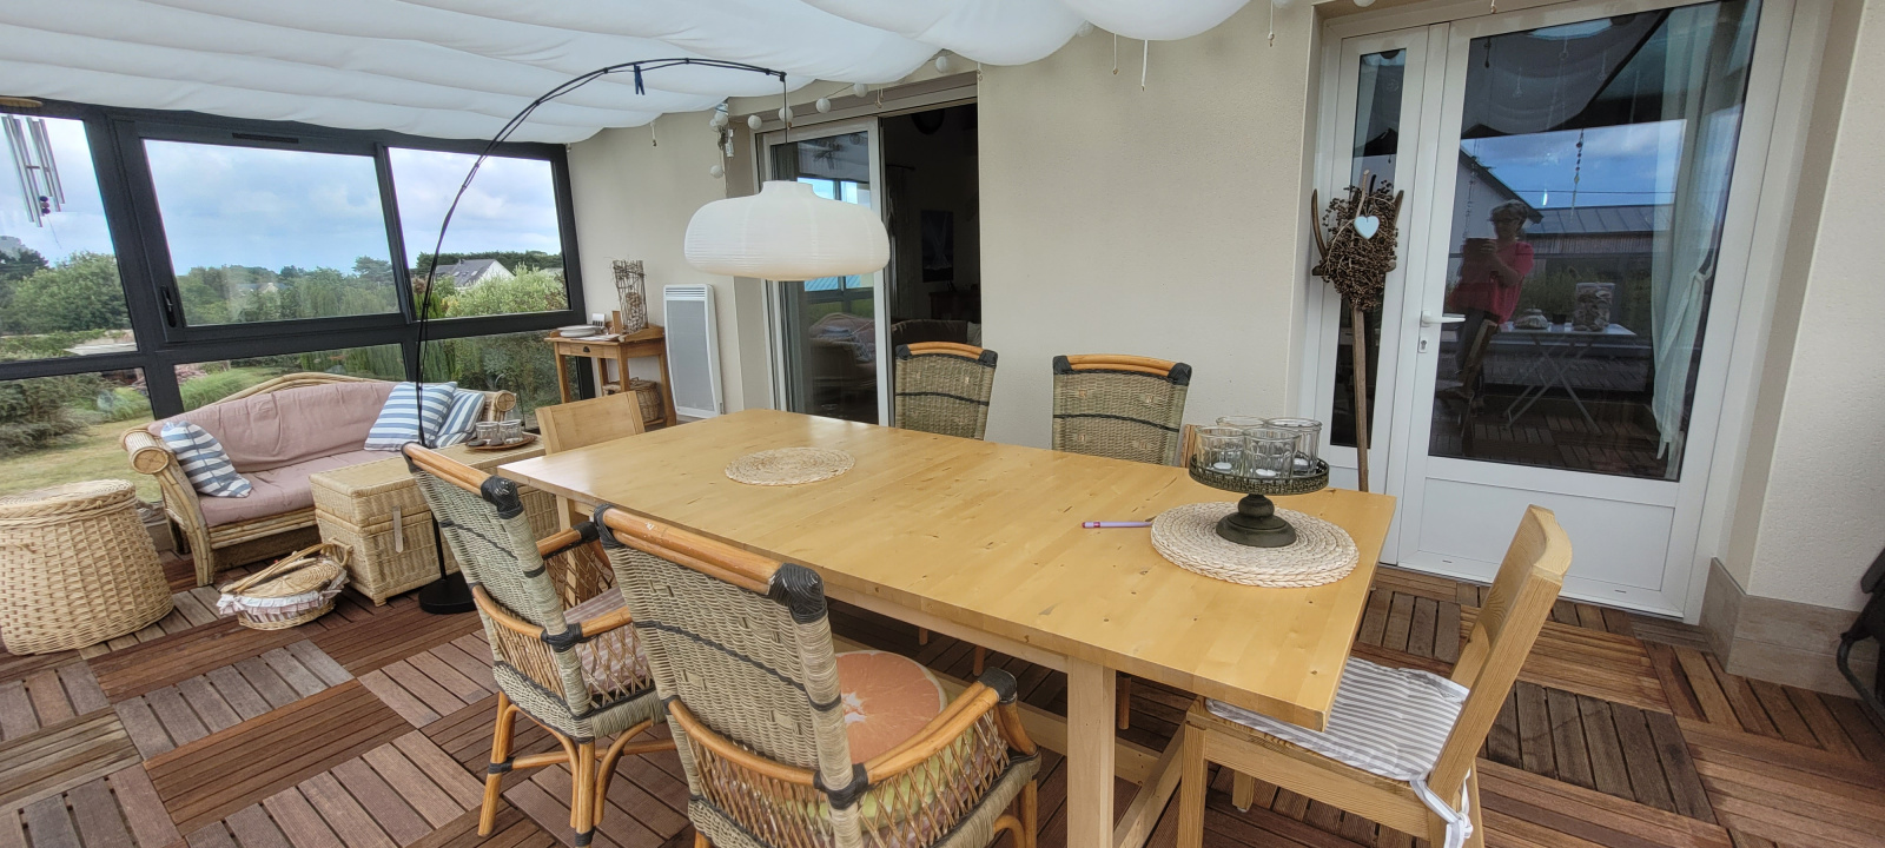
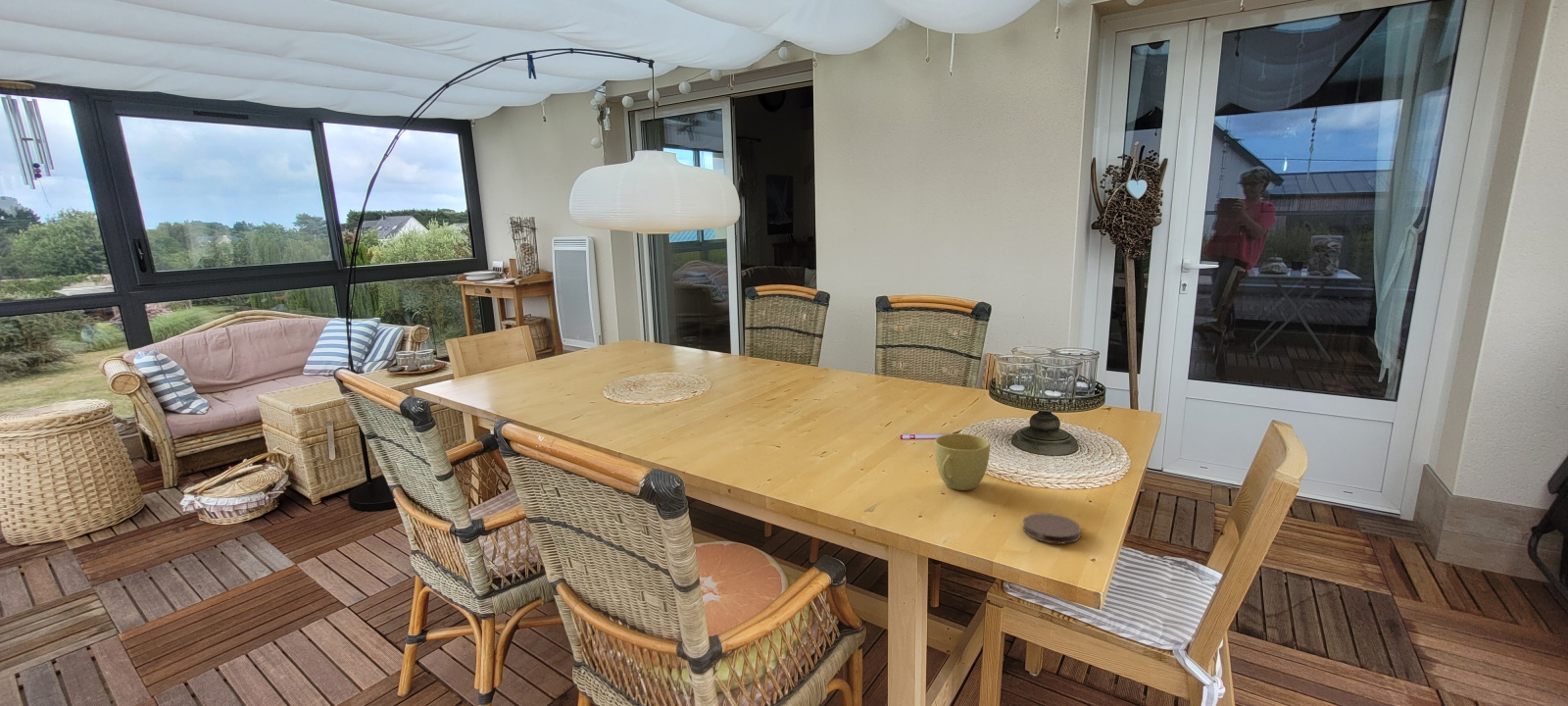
+ cup (958, 465)
+ coaster (1051, 528)
